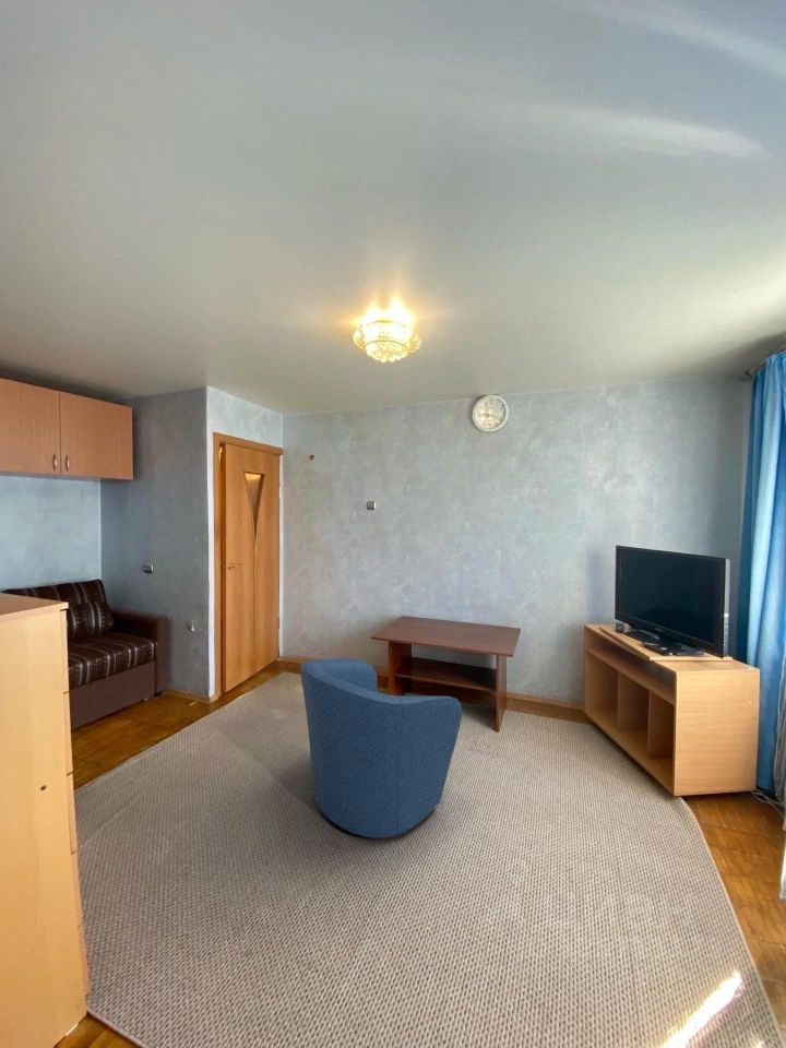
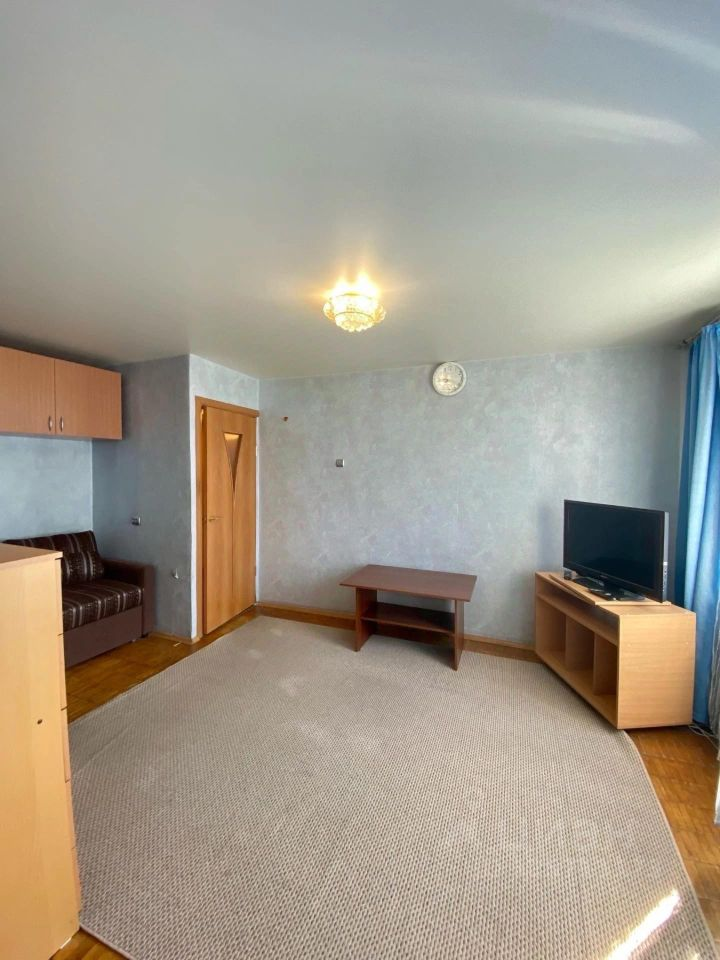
- armchair (370, 728)
